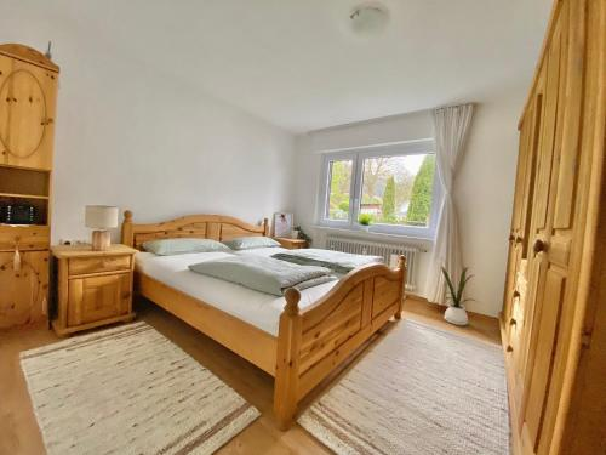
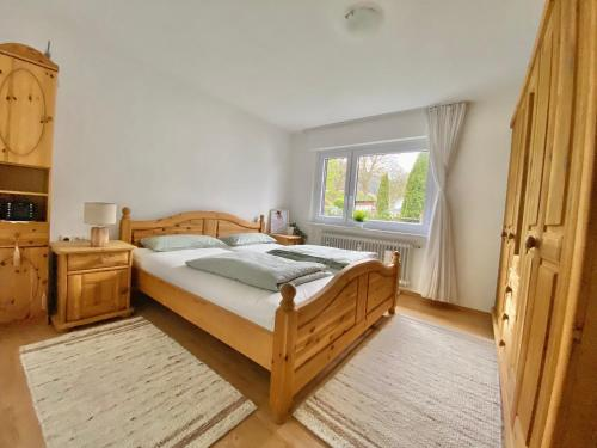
- house plant (453, 290)
